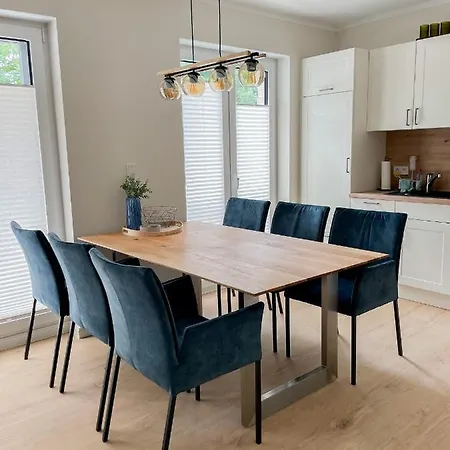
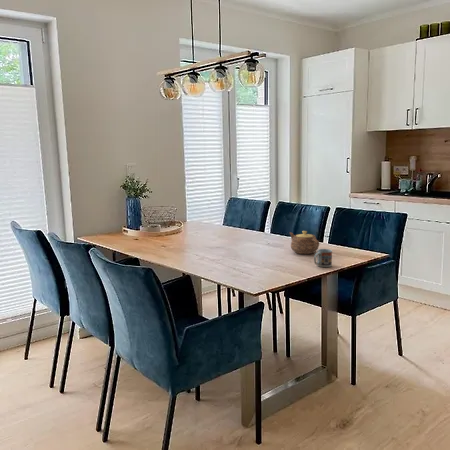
+ cup (322, 258)
+ teapot (303, 241)
